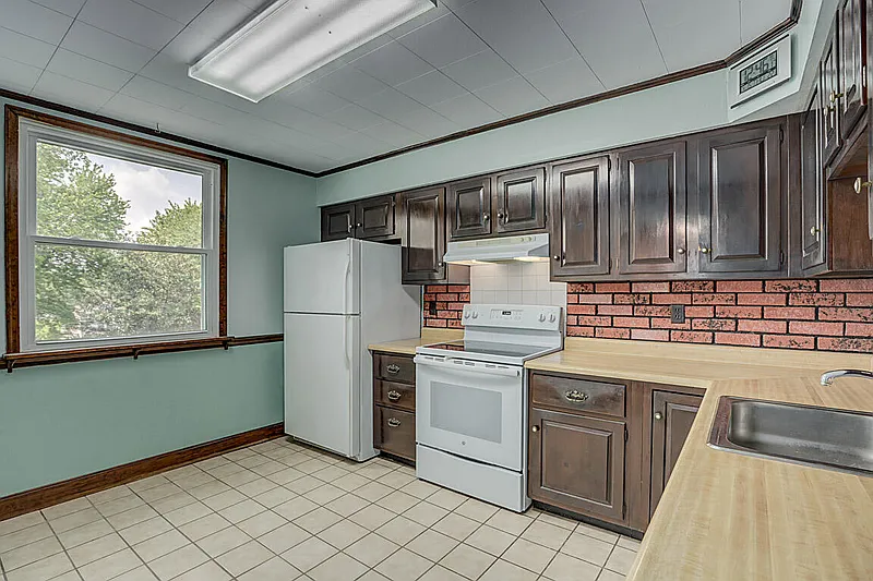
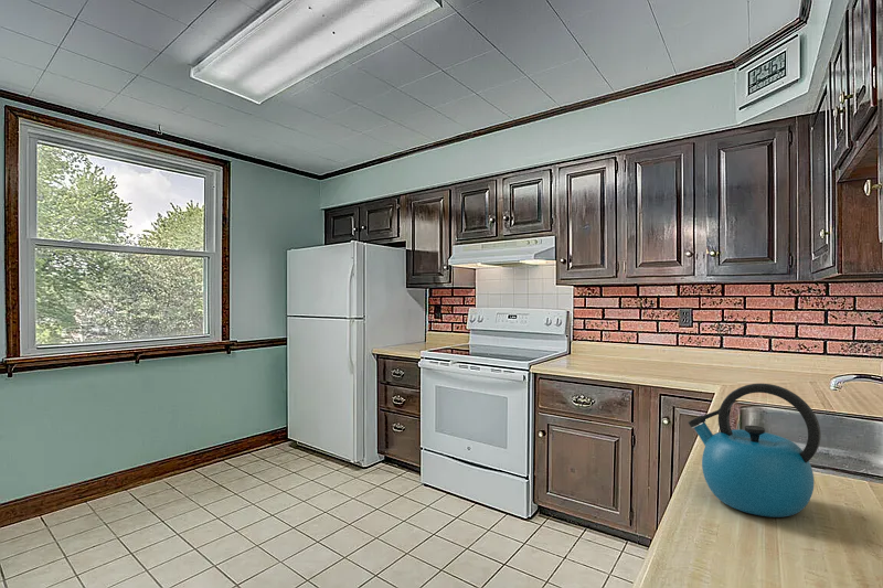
+ kettle (748, 441)
